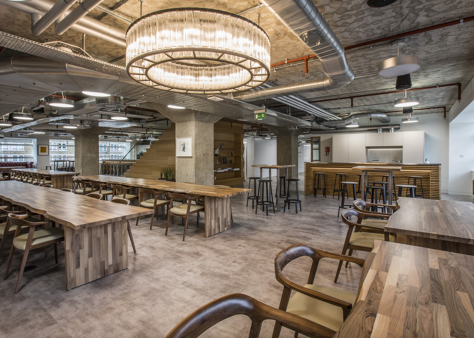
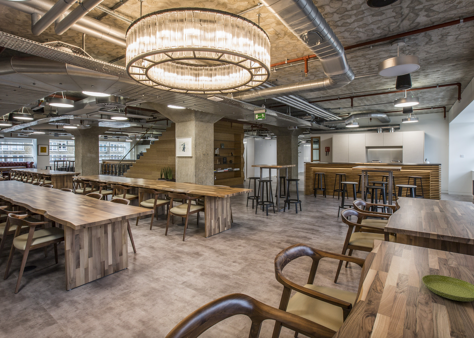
+ saucer (450, 288)
